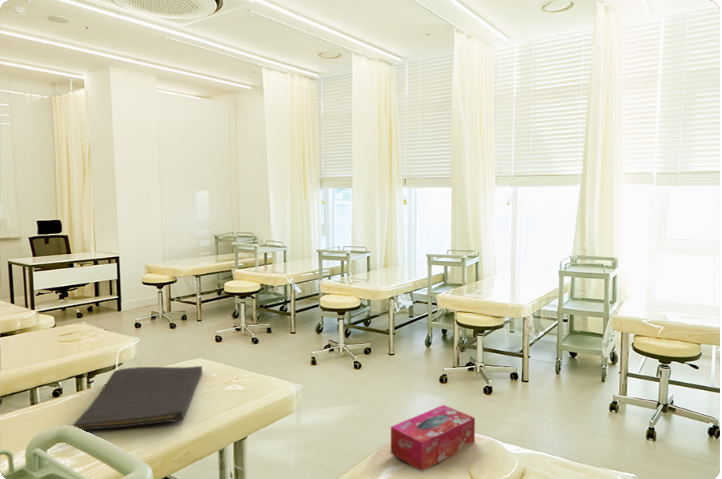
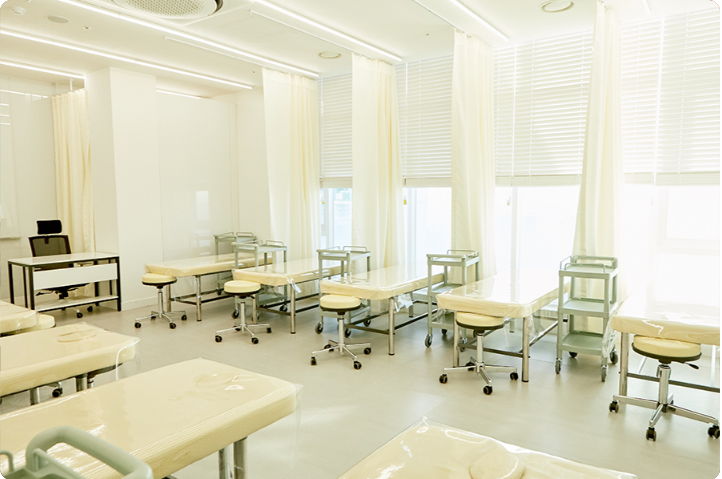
- hand towel (145, 392)
- tissue box (433, 435)
